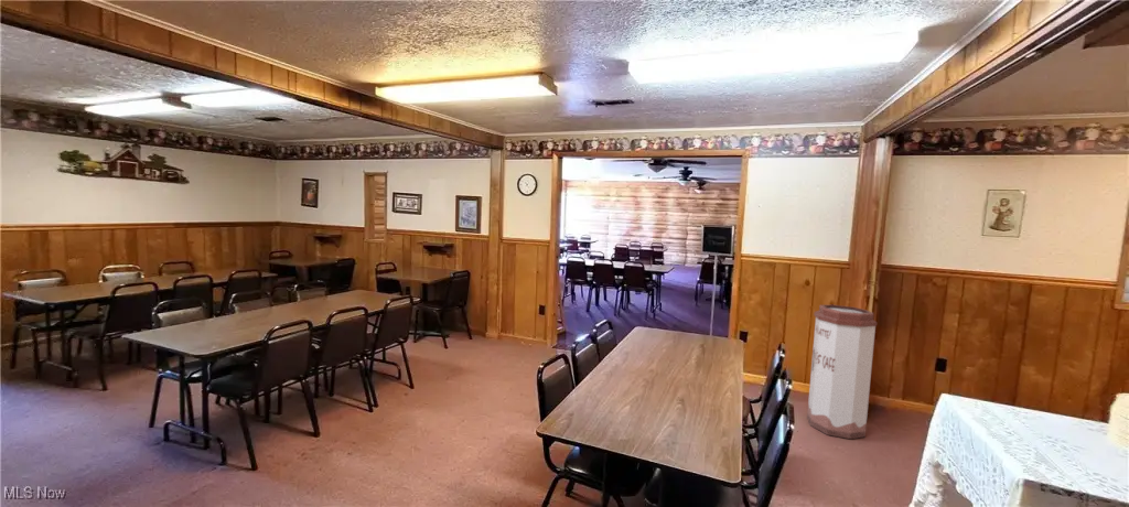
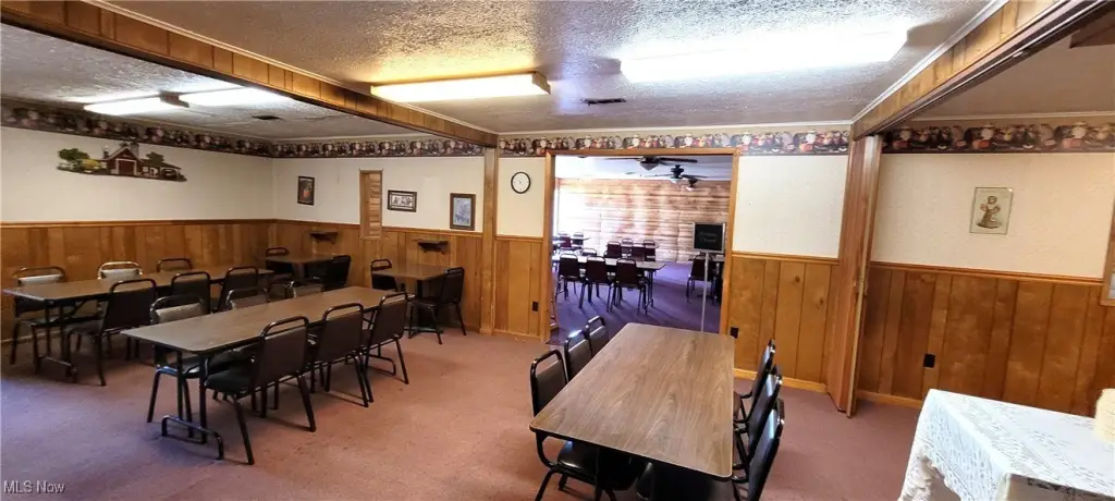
- trash can (839, 368)
